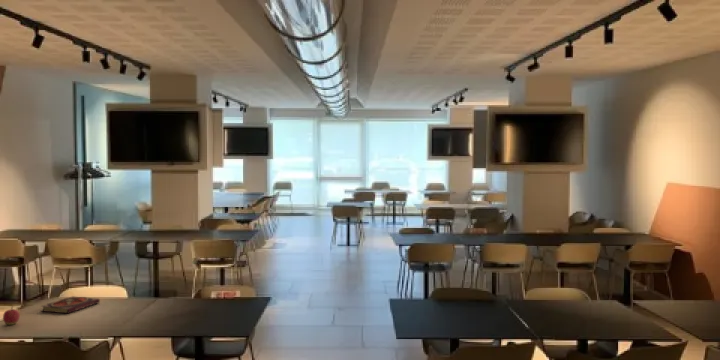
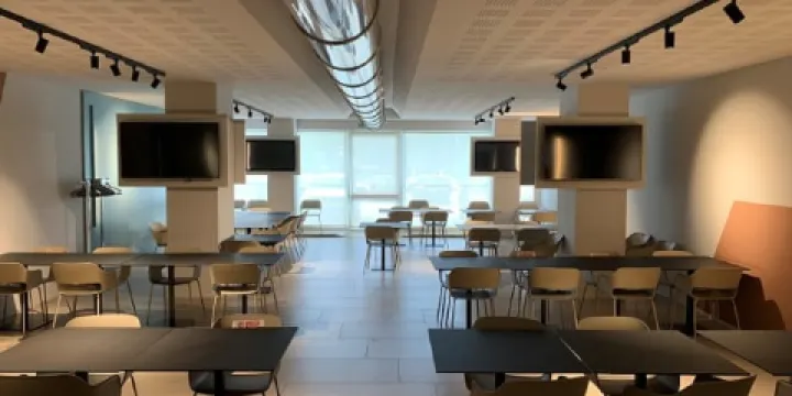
- apple (11, 315)
- book (70, 303)
